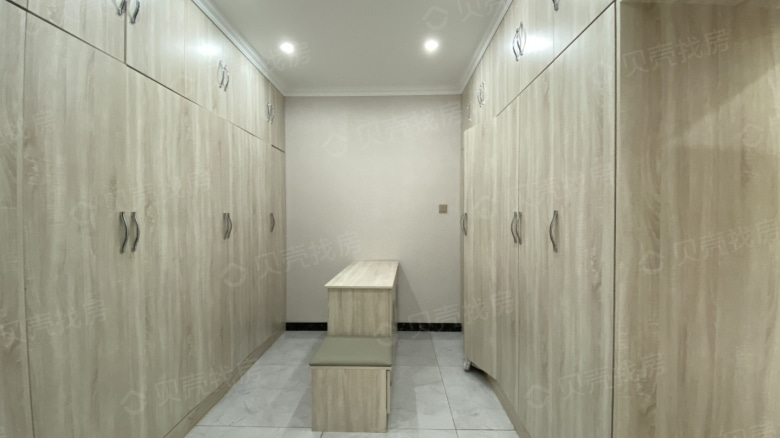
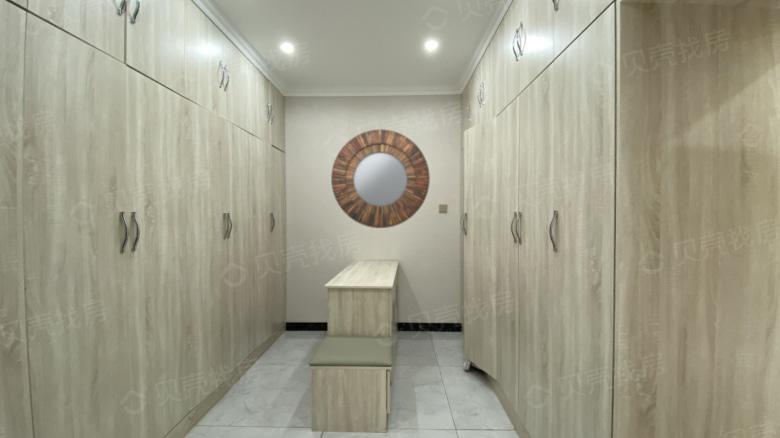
+ home mirror (380, 179)
